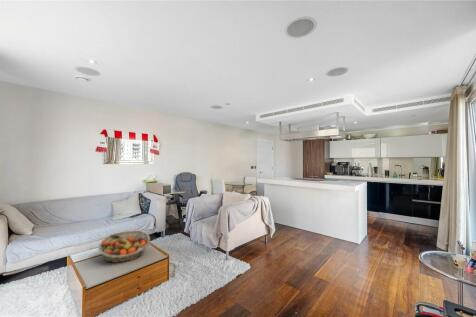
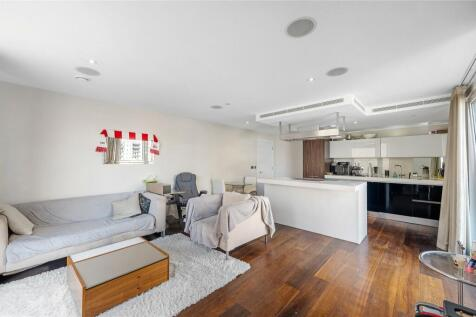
- fruit basket (125, 245)
